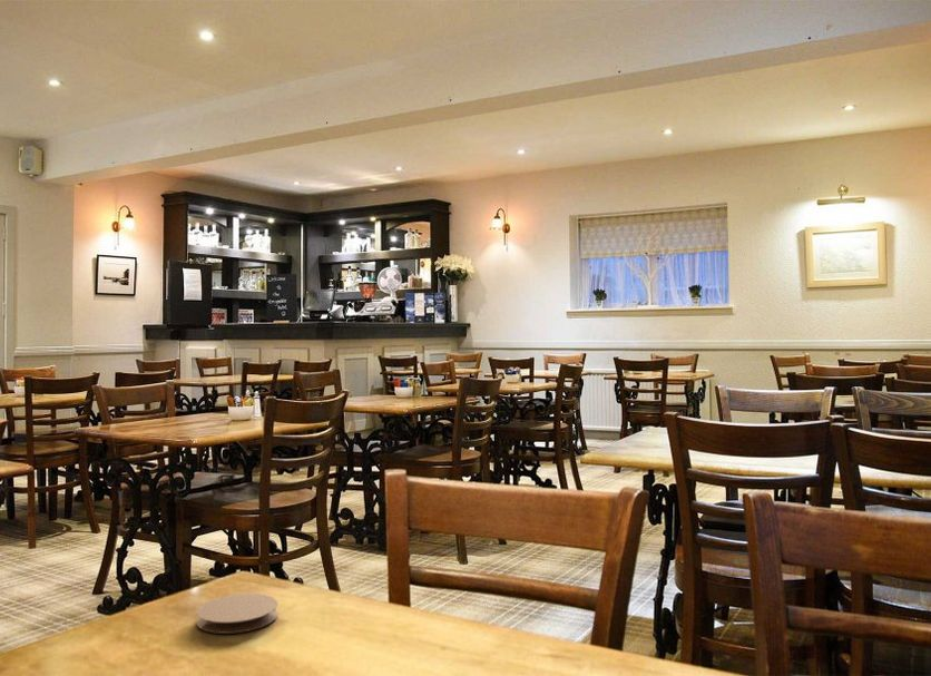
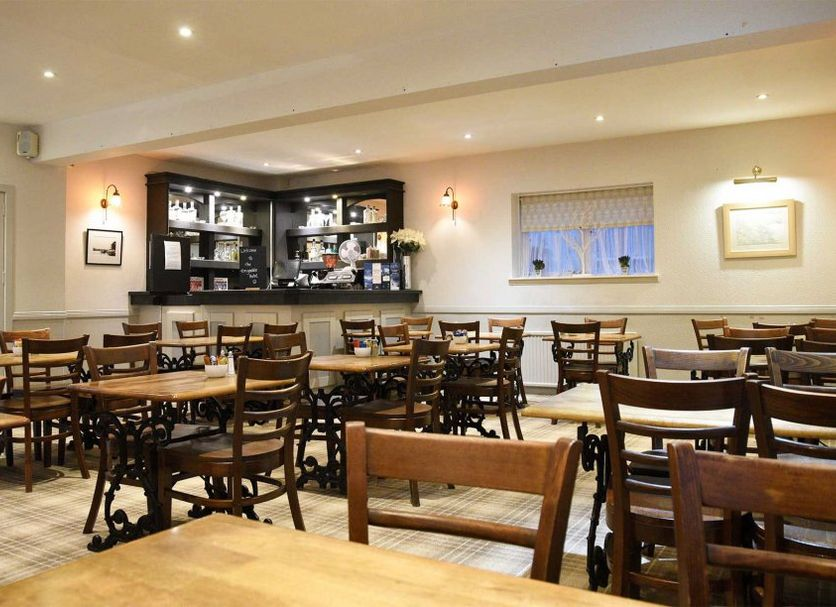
- coaster (237, 611)
